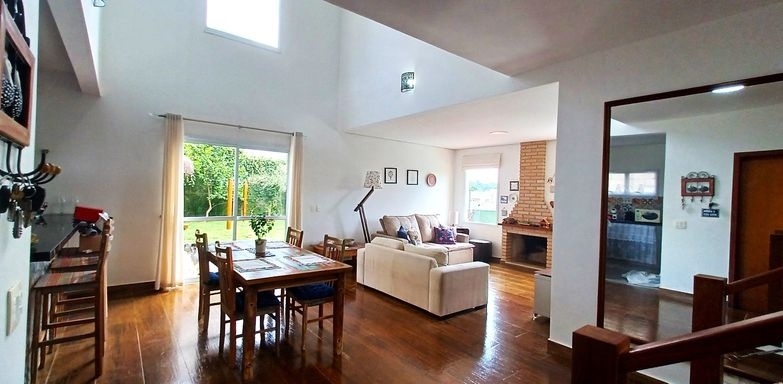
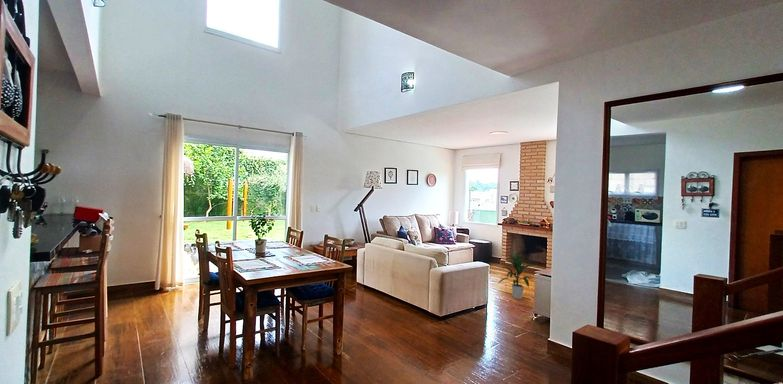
+ indoor plant (517, 274)
